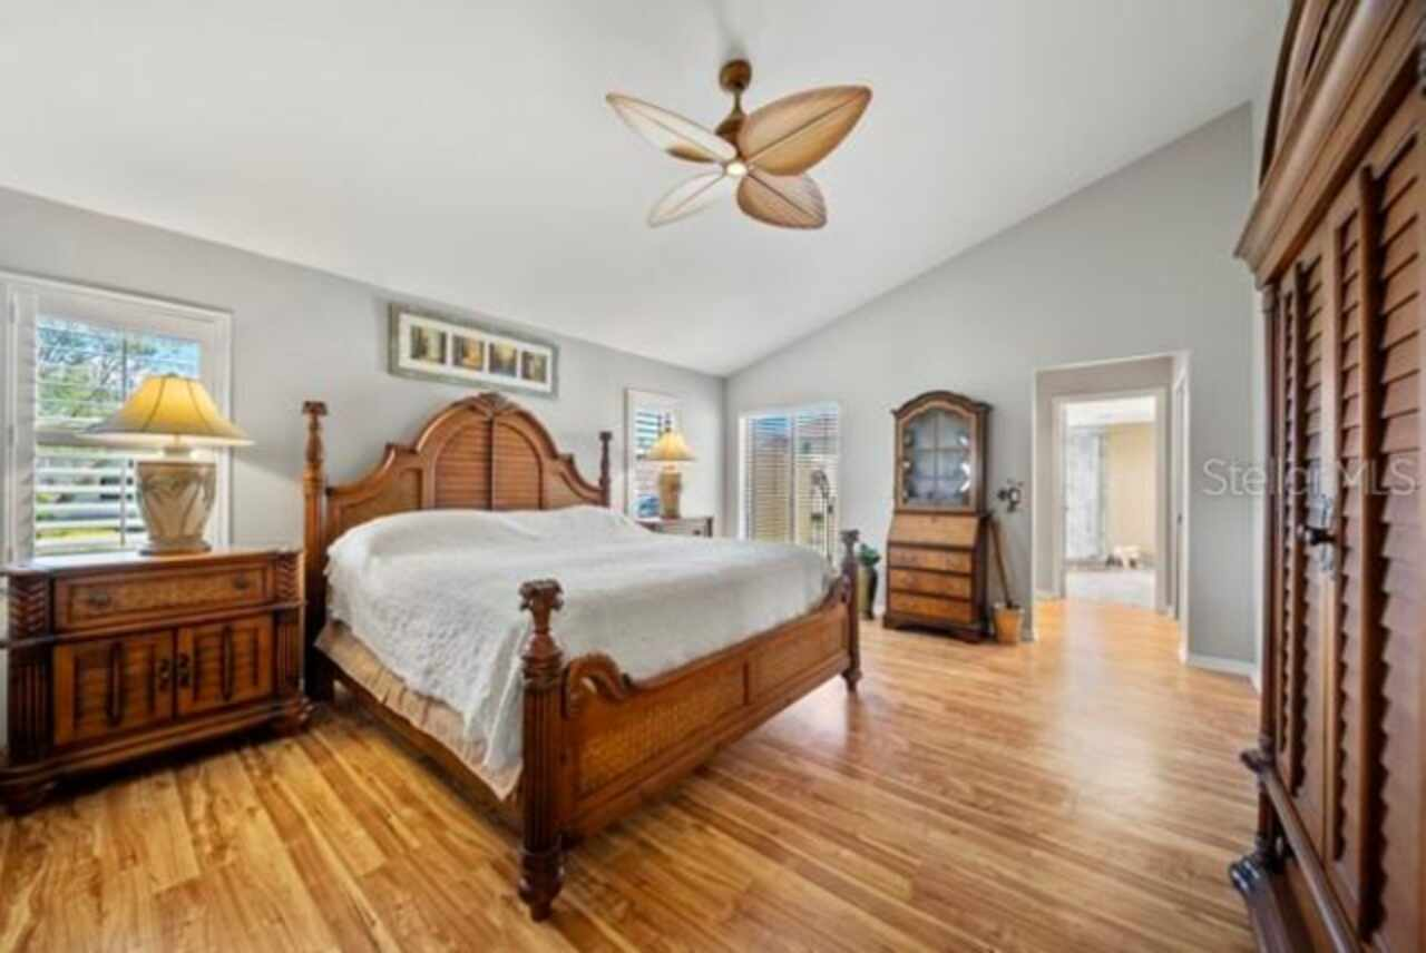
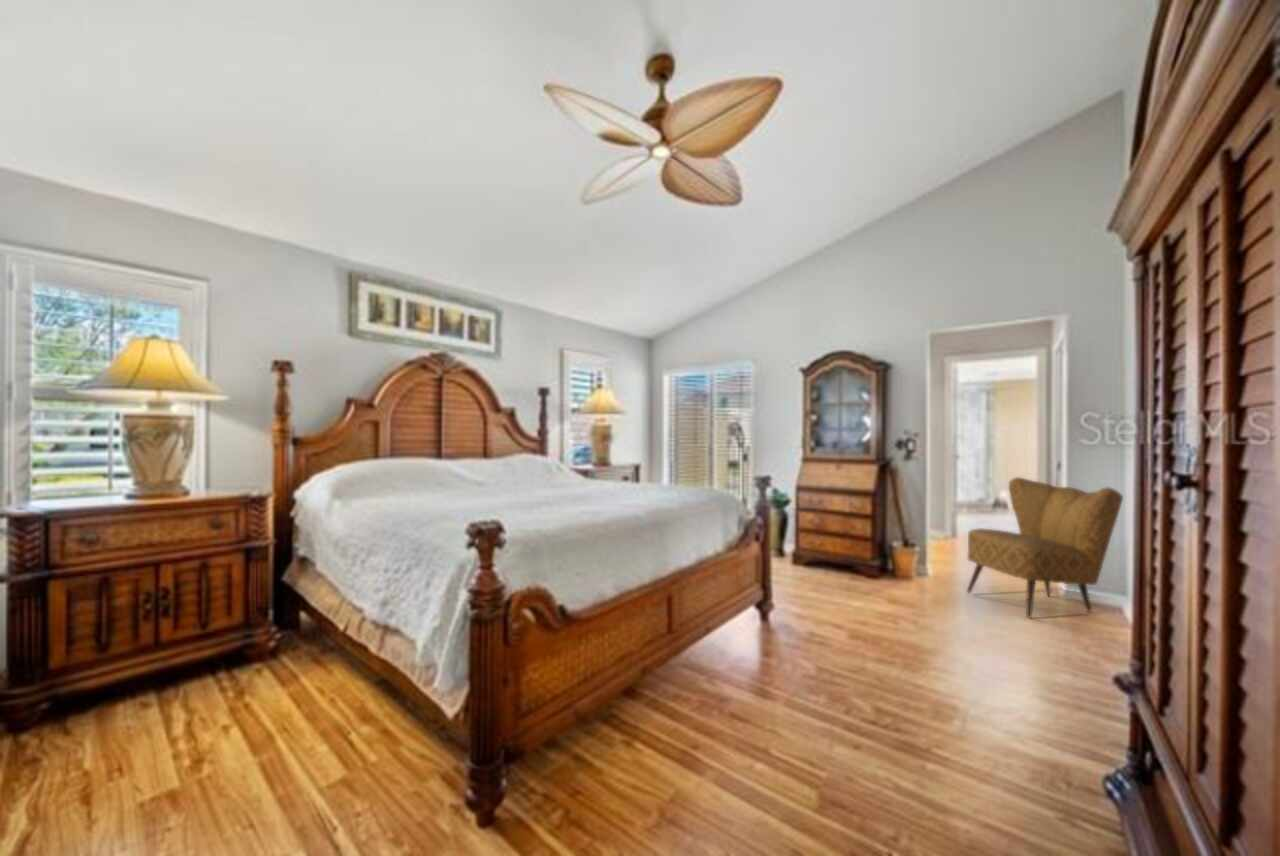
+ armchair (1039, 543)
